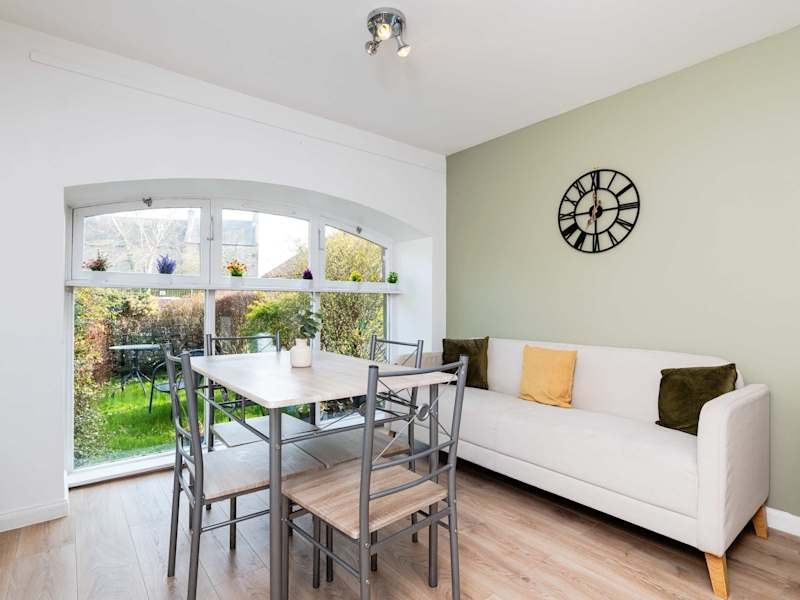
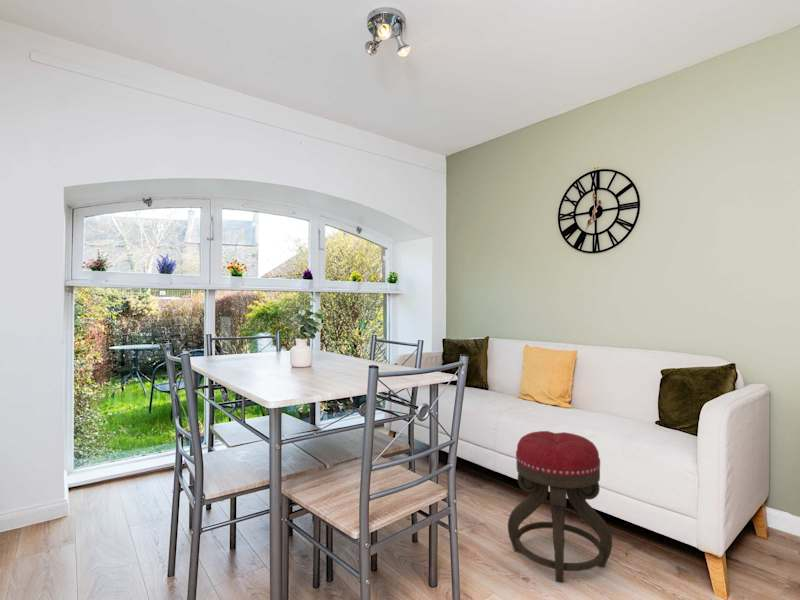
+ ottoman (557, 497)
